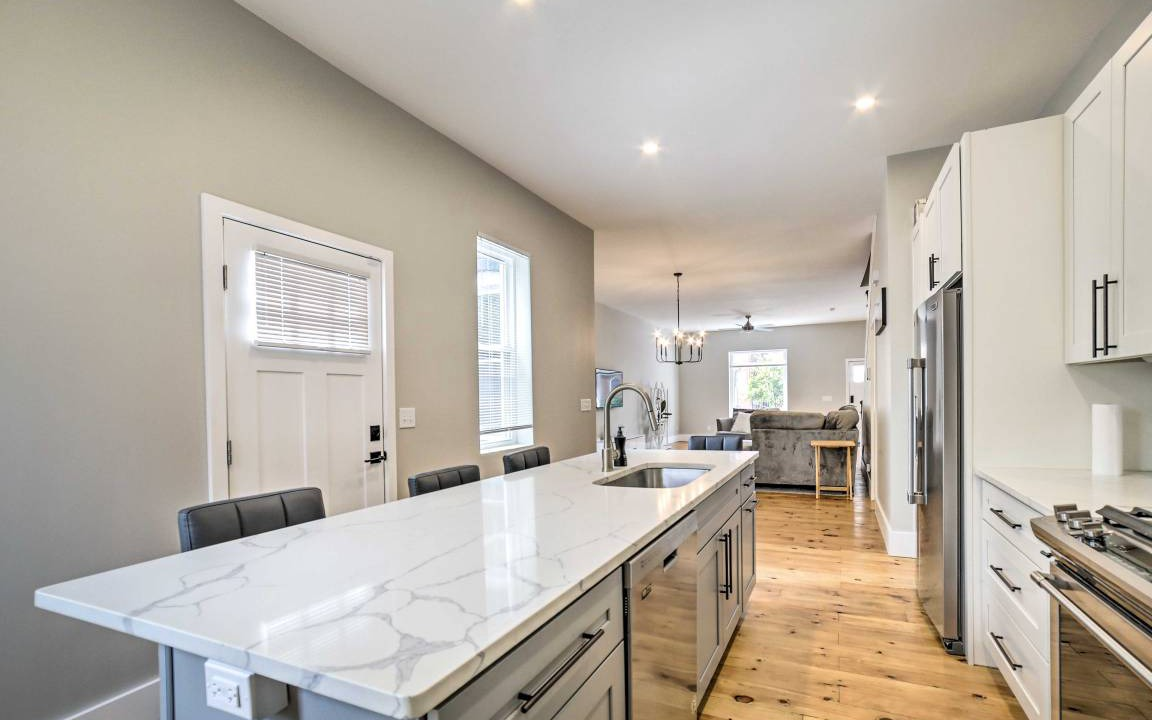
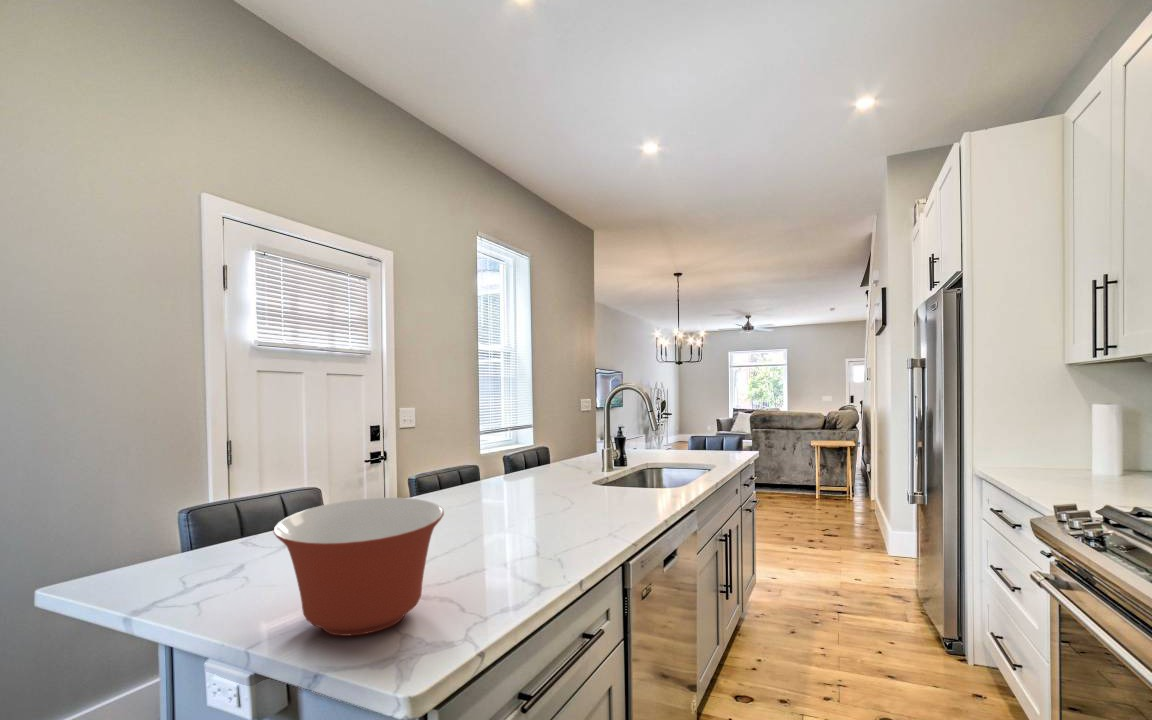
+ mixing bowl (363, 567)
